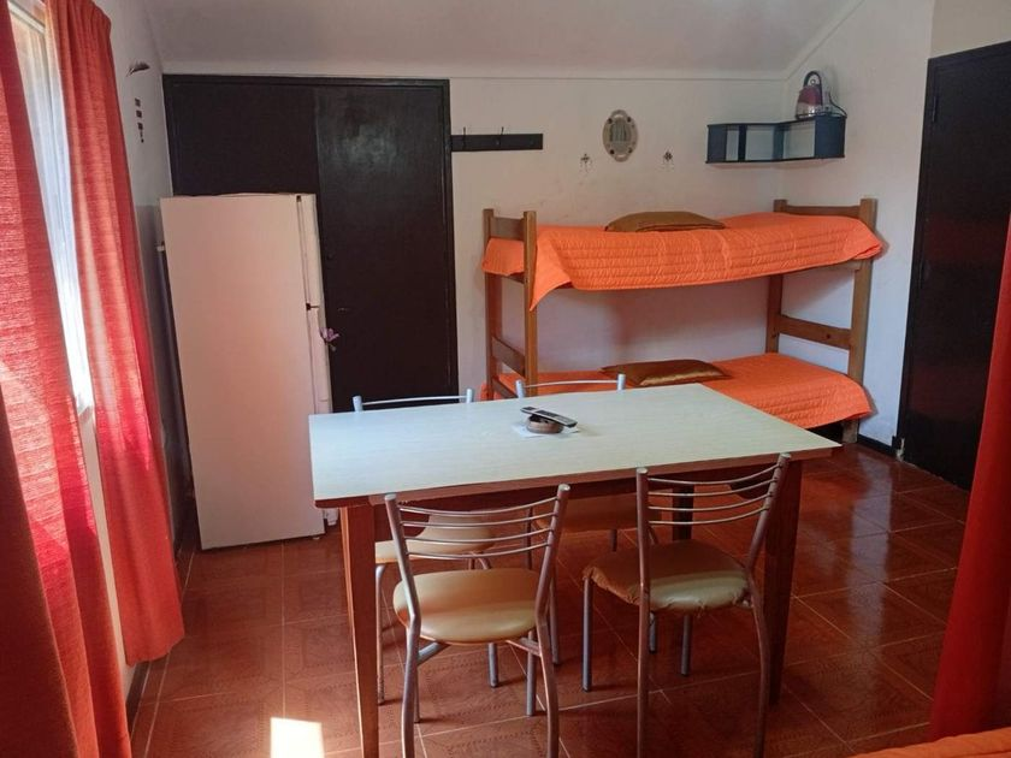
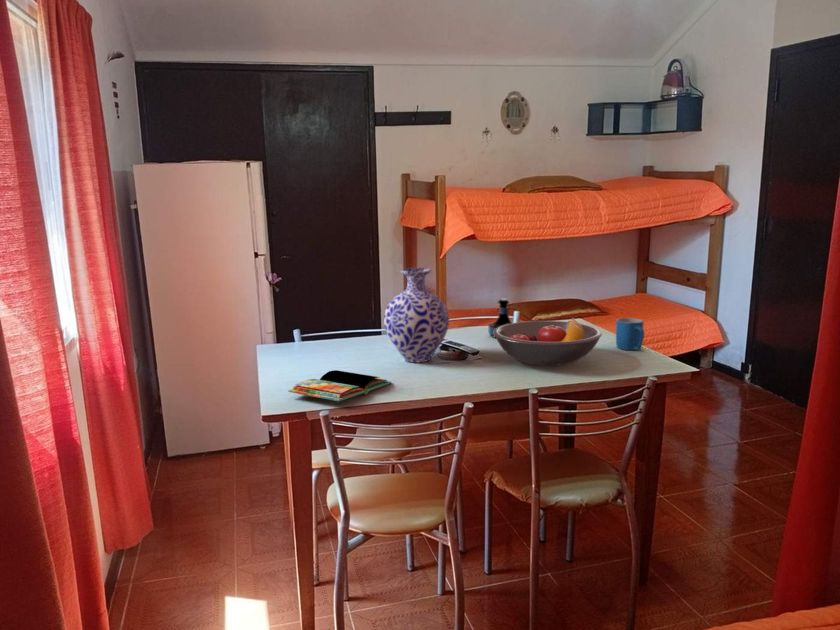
+ vase (416, 314)
+ fruit bowl (546, 342)
+ book (341, 384)
+ mug (632, 334)
+ tequila bottle (503, 317)
